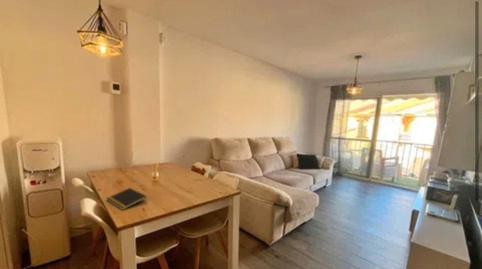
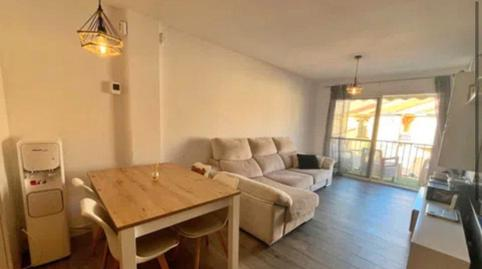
- notepad (126, 198)
